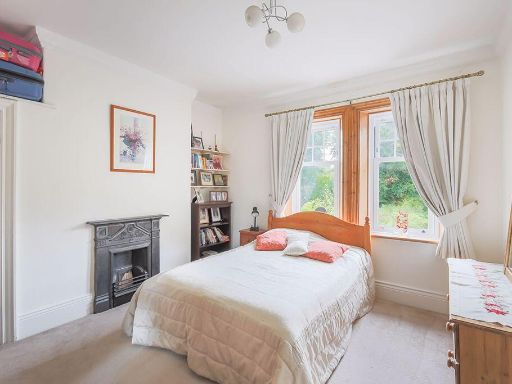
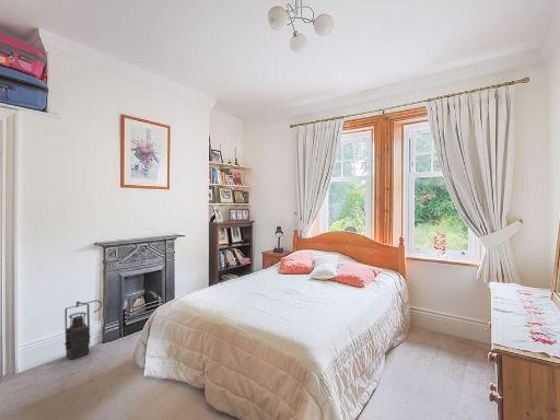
+ lantern (84, 326)
